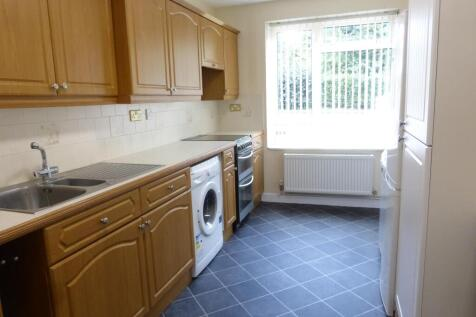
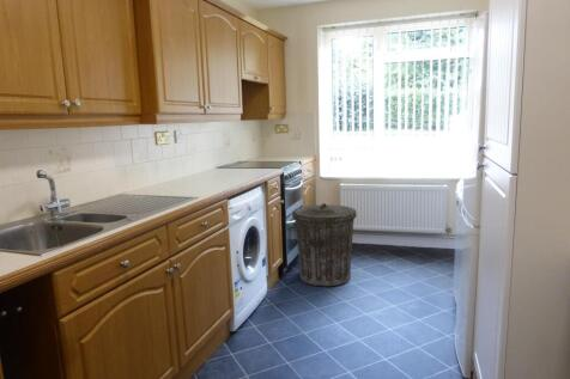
+ trash can (325, 240)
